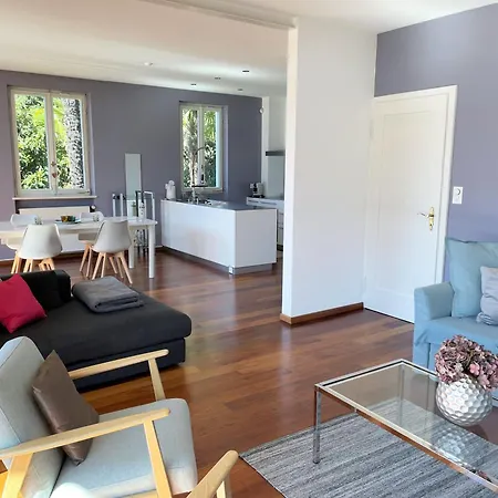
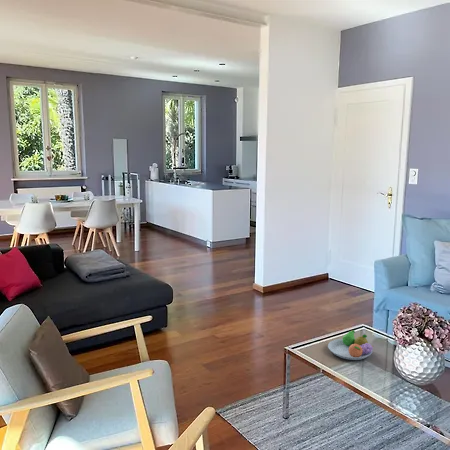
+ fruit bowl (351, 343)
